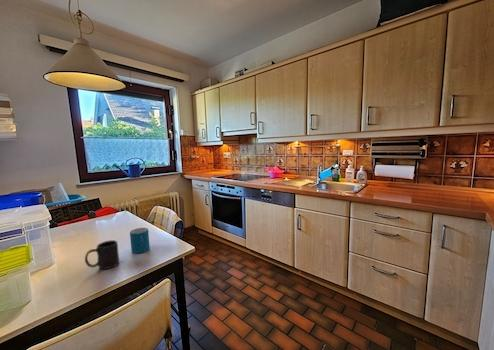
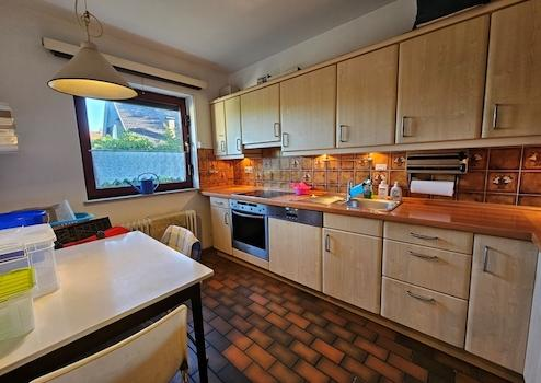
- mug (140, 241)
- mug (102, 256)
